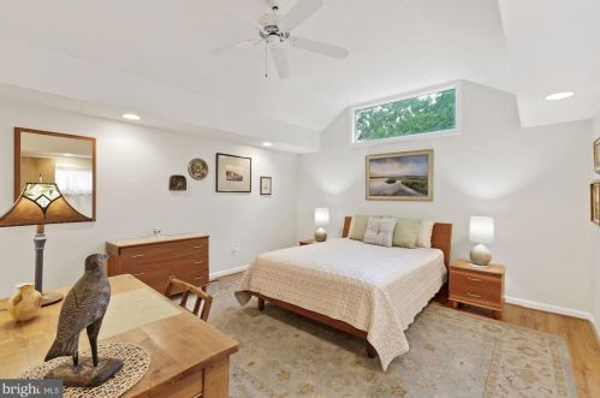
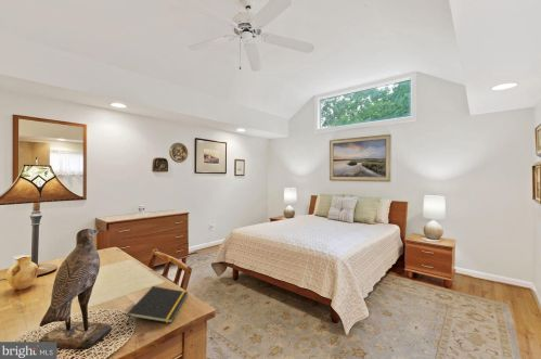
+ notepad (160, 303)
